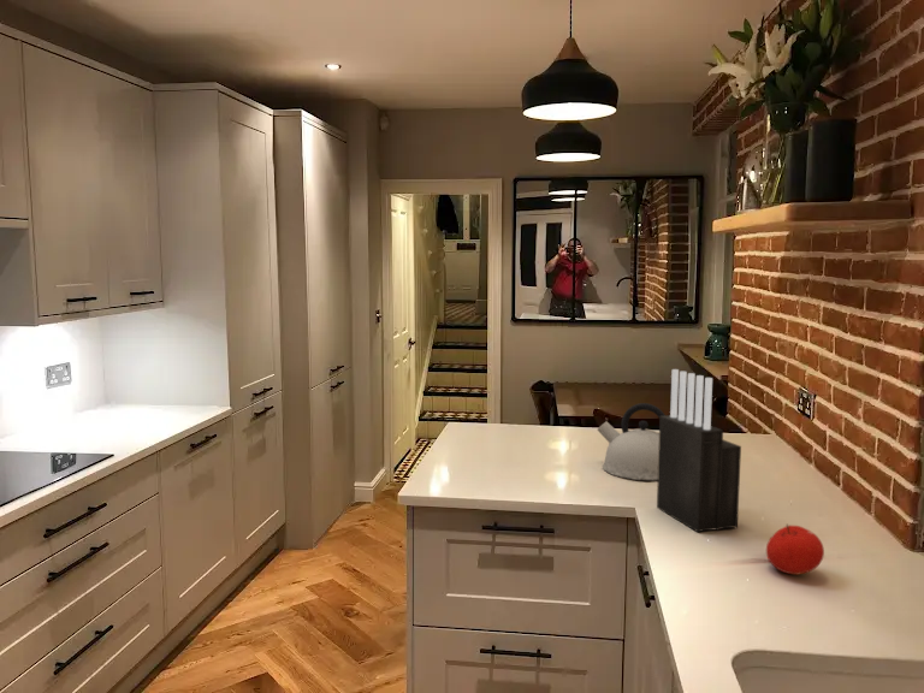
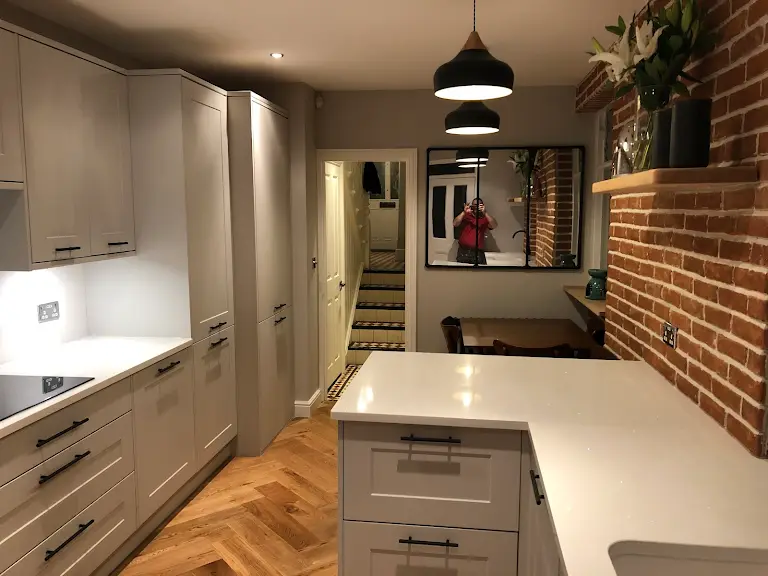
- knife block (701, 445)
- fruit (794, 547)
- kettle (639, 436)
